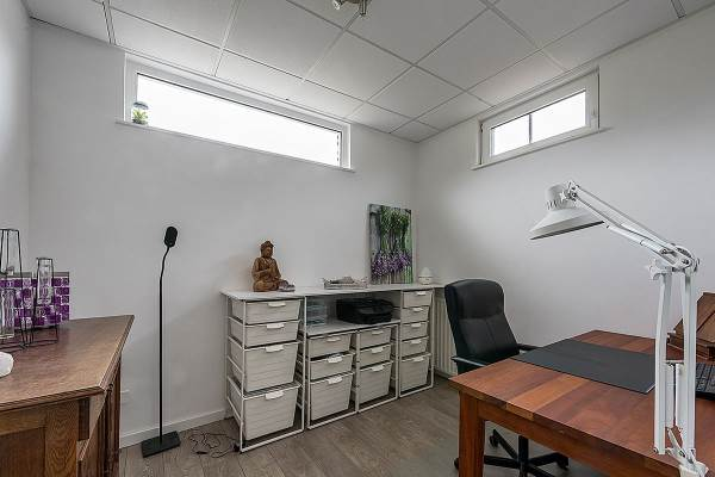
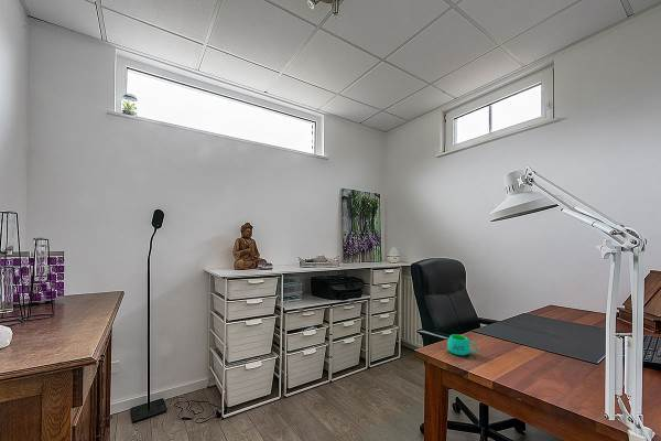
+ mug (462, 345)
